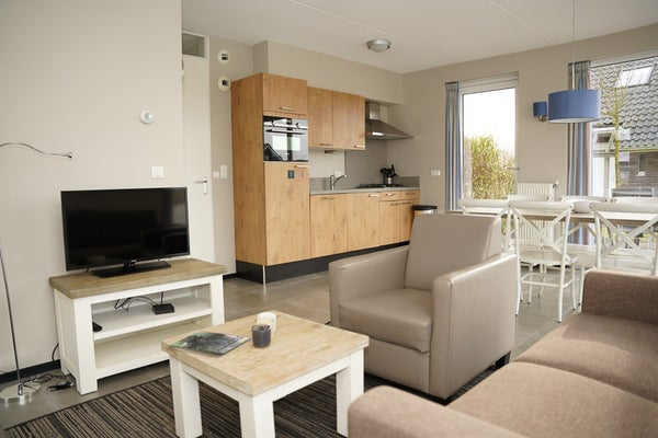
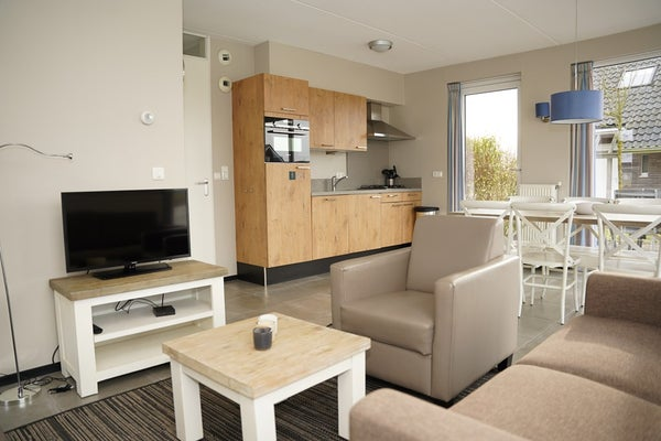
- magazine (211, 342)
